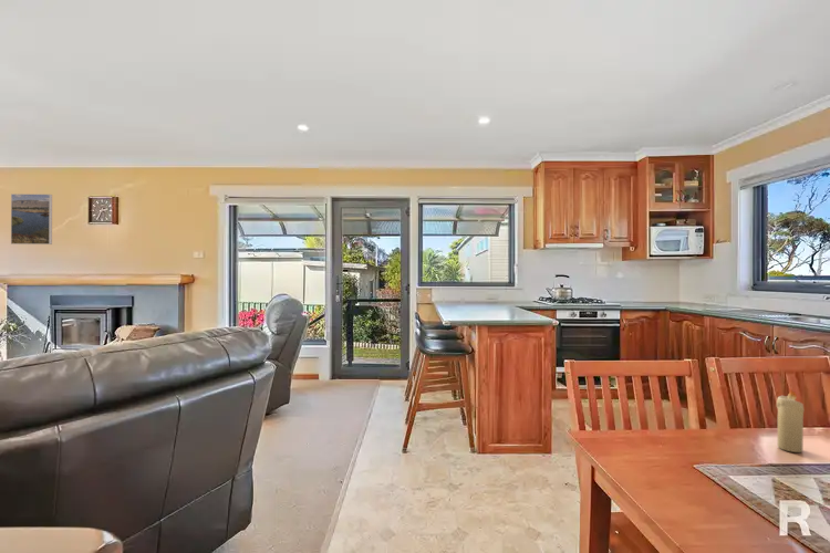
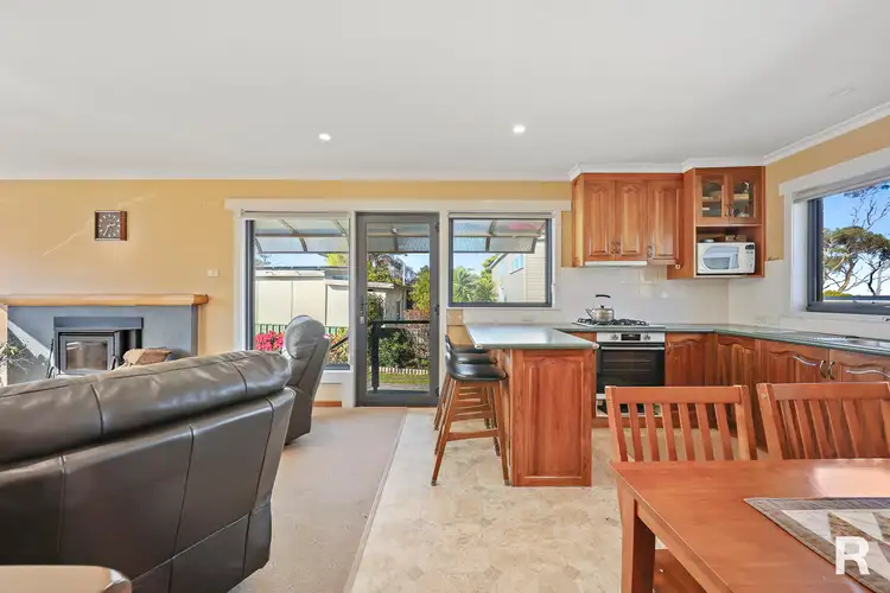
- candle (789, 417)
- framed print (31, 219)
